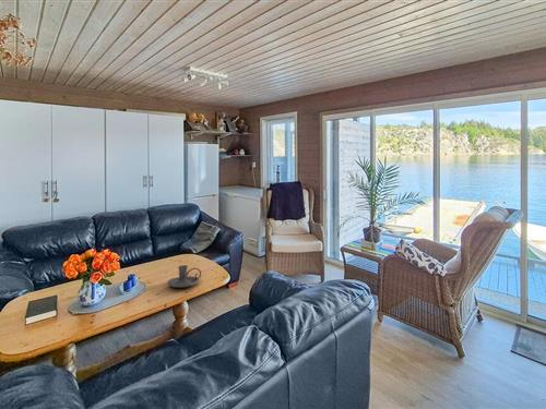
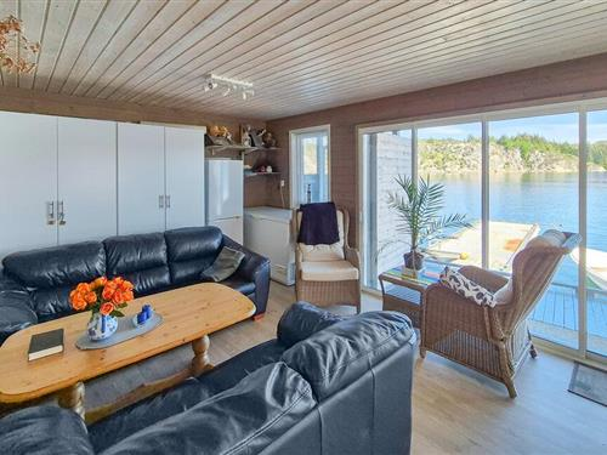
- candle holder (186, 275)
